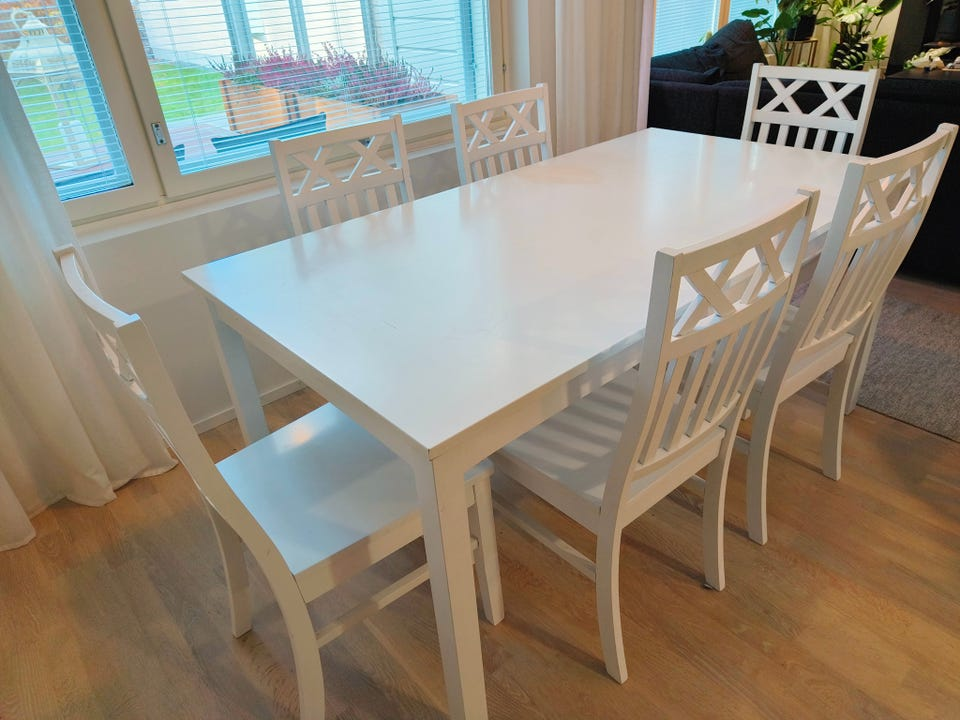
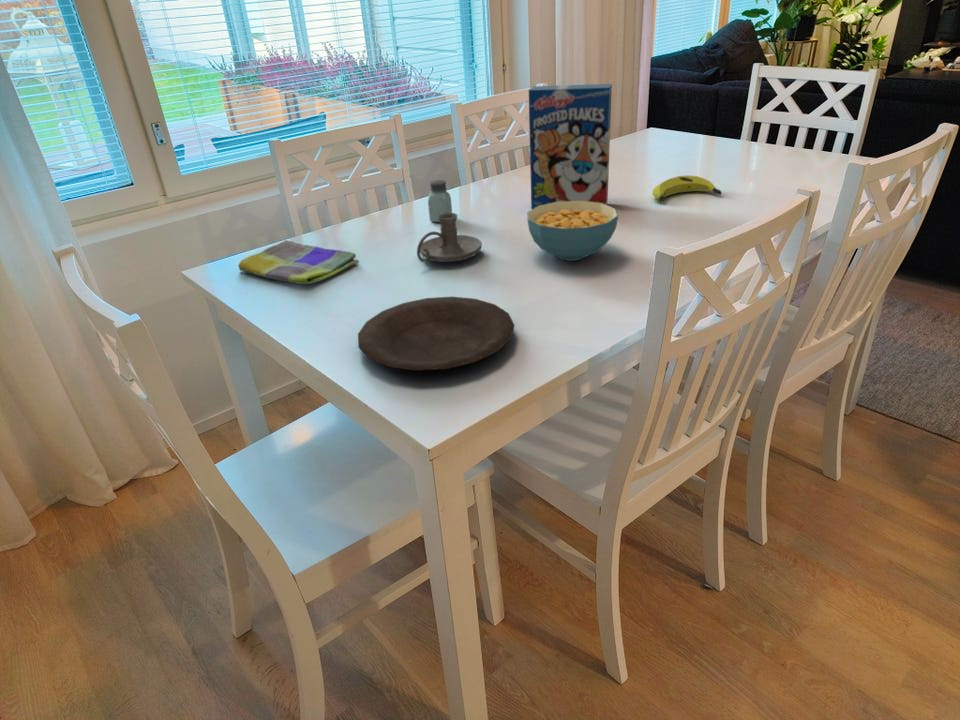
+ saltshaker (439, 200)
+ banana (686, 189)
+ cereal box (569, 149)
+ cereal bowl (571, 235)
+ dish towel (297, 261)
+ plate (436, 335)
+ candle holder (444, 238)
